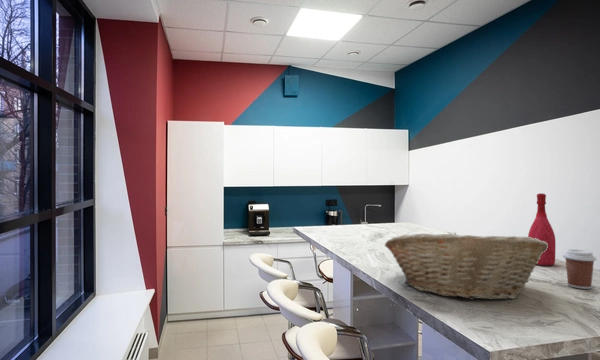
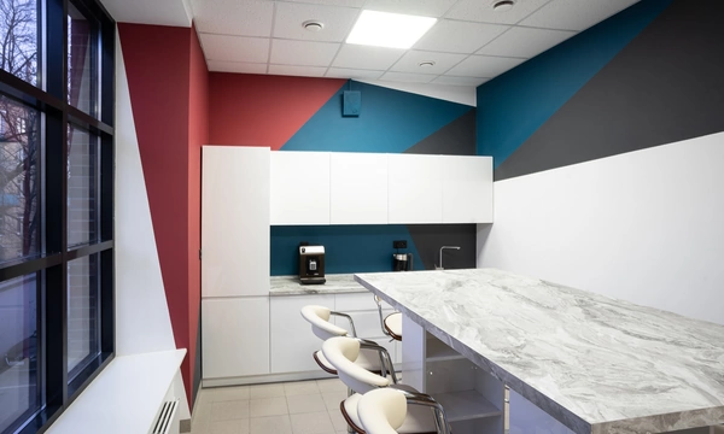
- fruit basket (460, 258)
- wine bottle (541, 228)
- coffee cup (579, 268)
